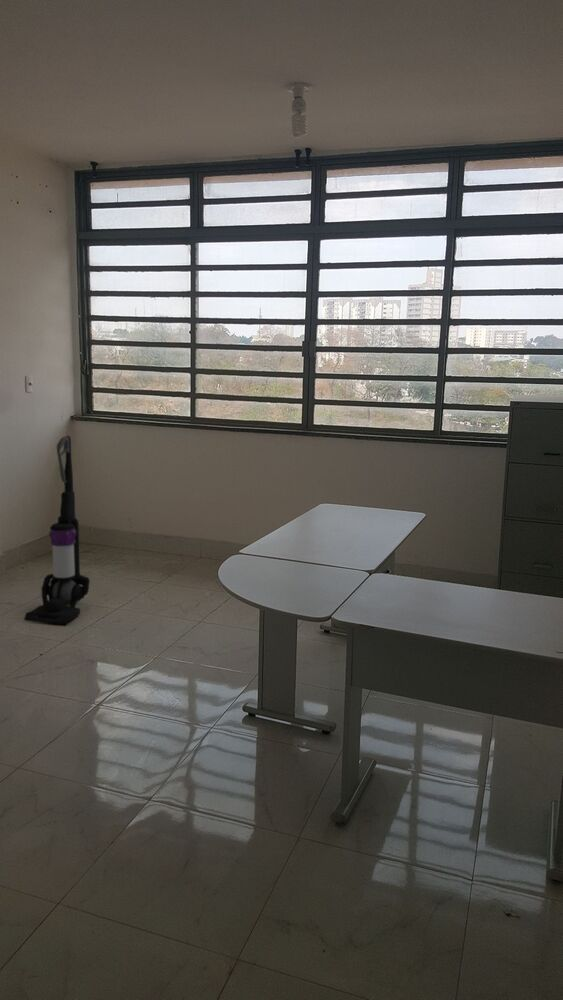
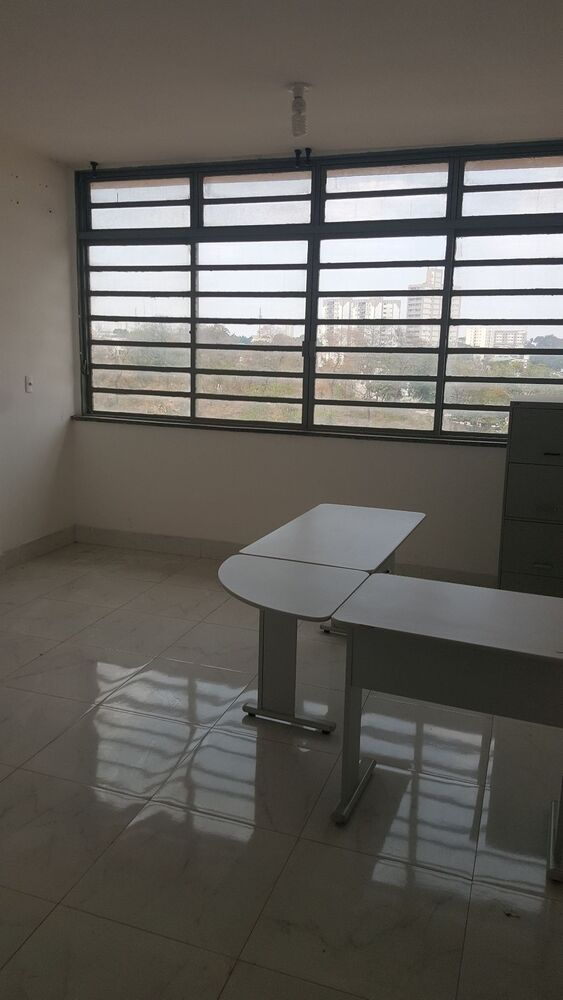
- vacuum cleaner (59, 527)
